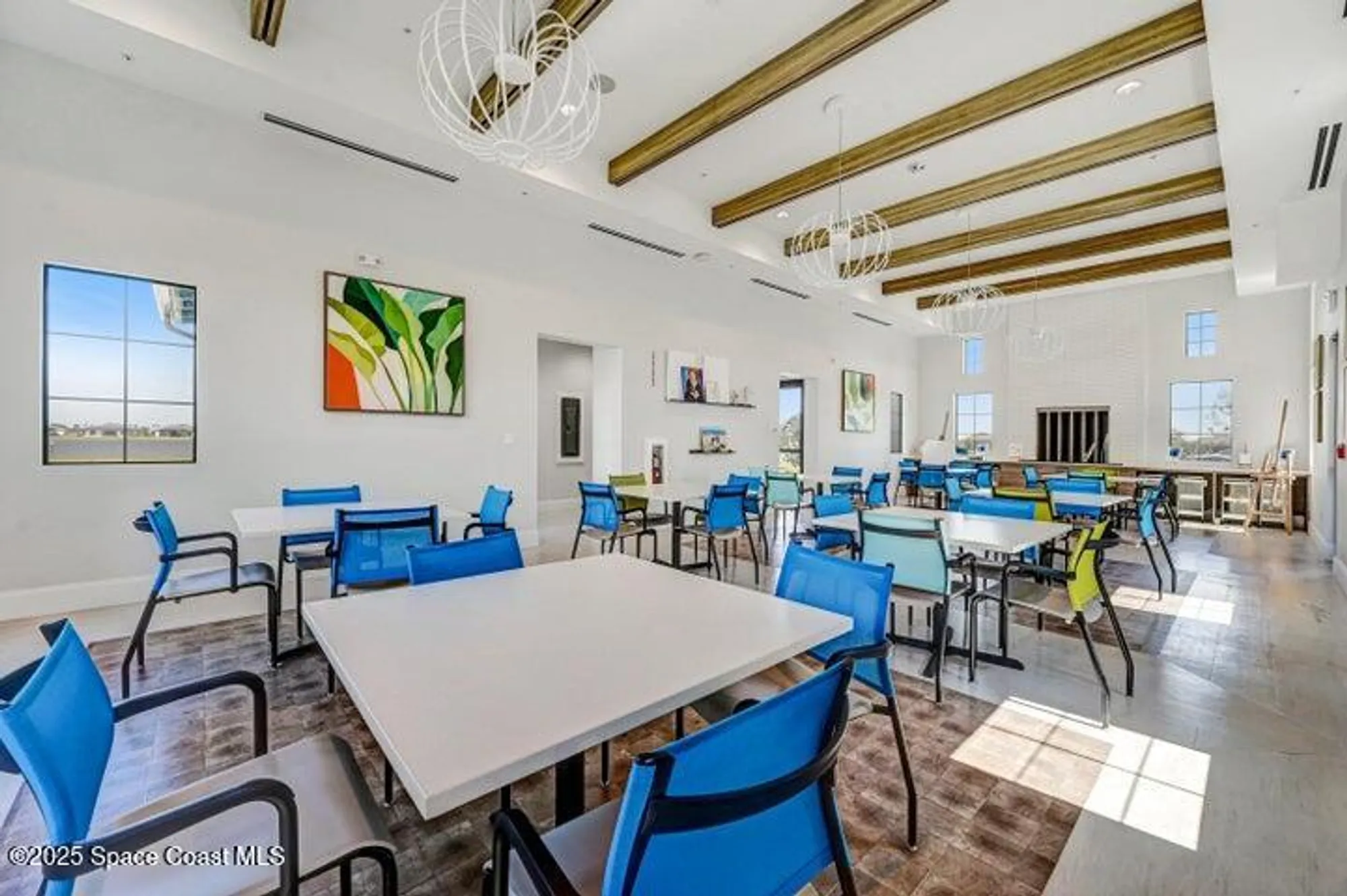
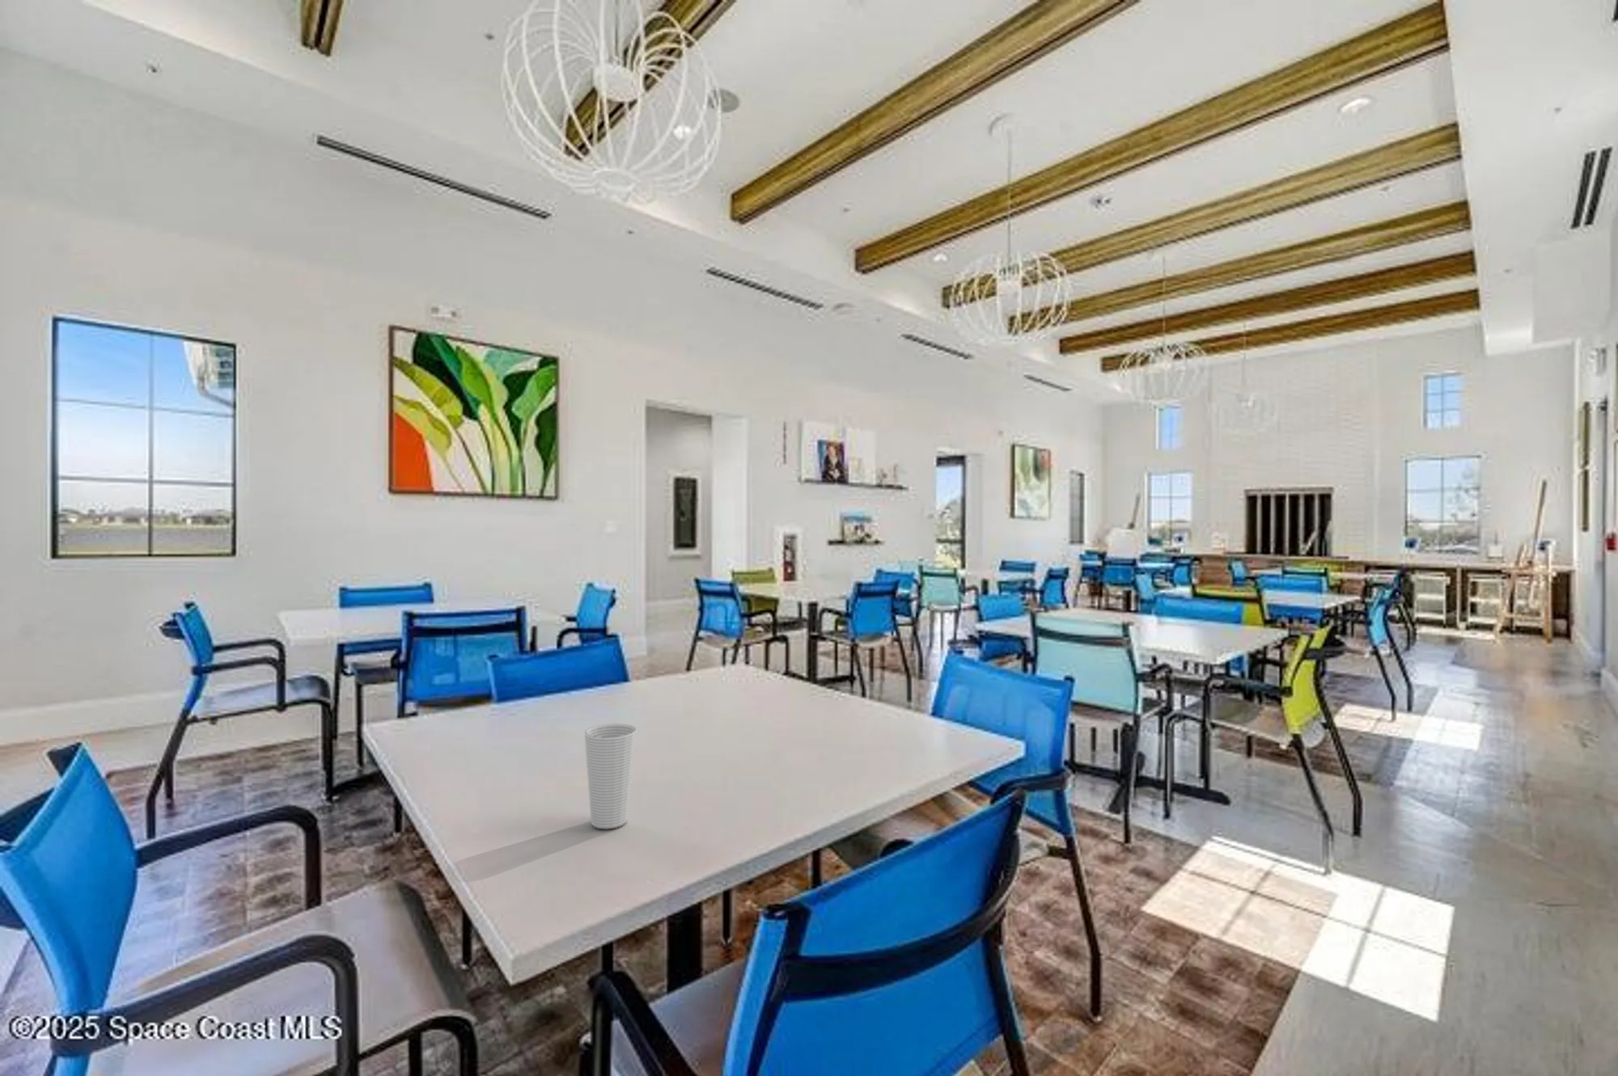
+ cup (610, 776)
